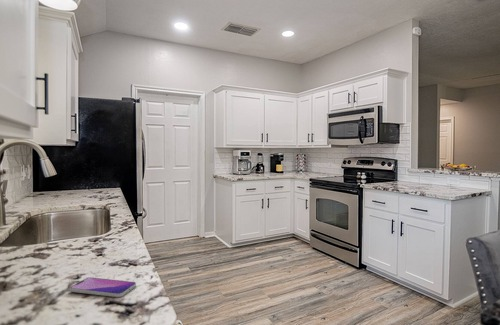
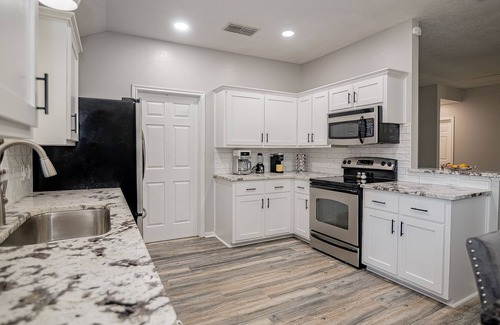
- smartphone (103, 286)
